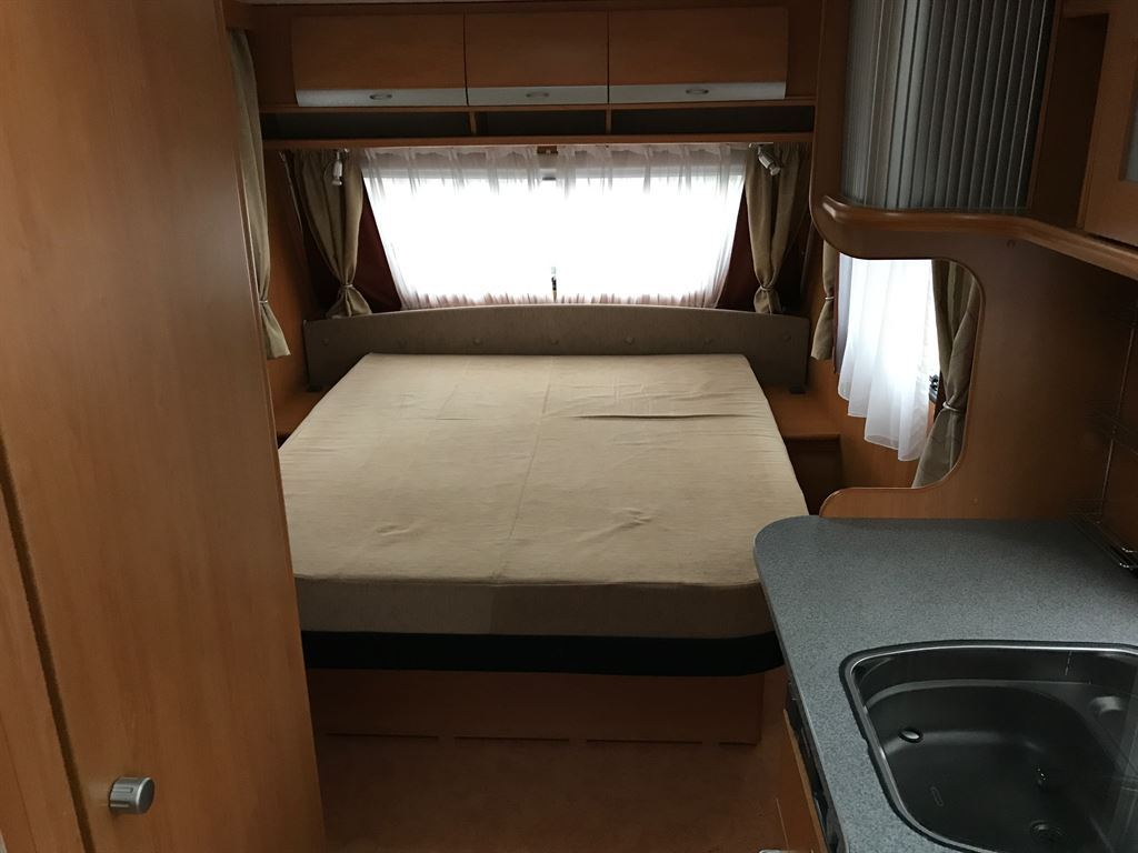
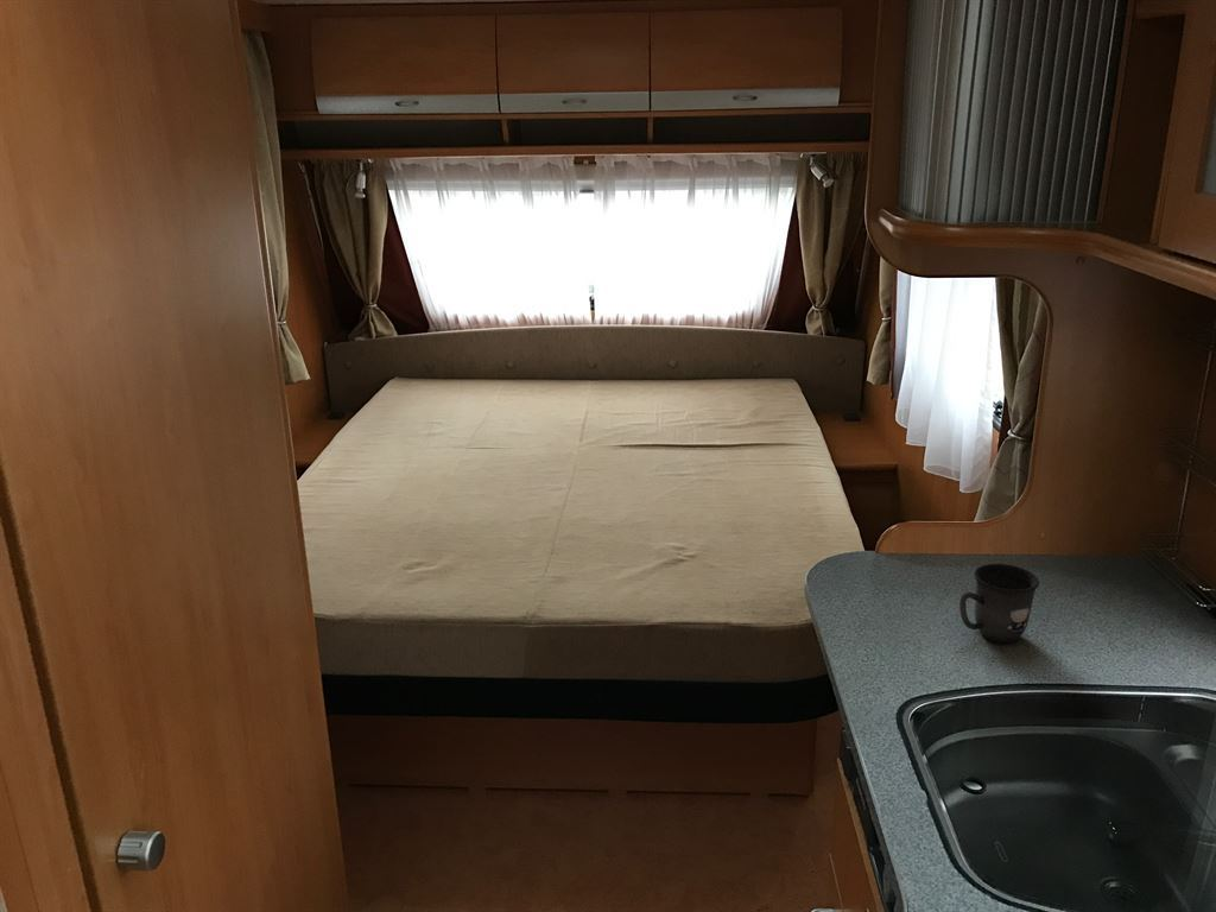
+ mug (993, 607)
